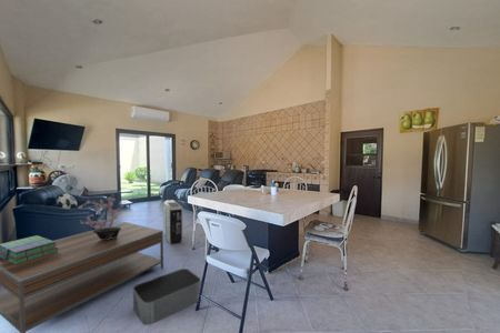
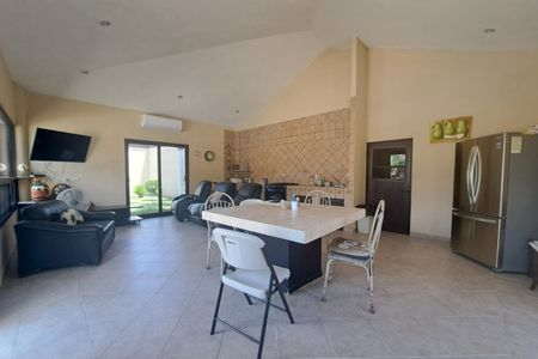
- coffee table (88, 263)
- stack of books (28, 248)
- storage bin (168, 293)
- air purifier (172, 220)
- potted plant (100, 220)
